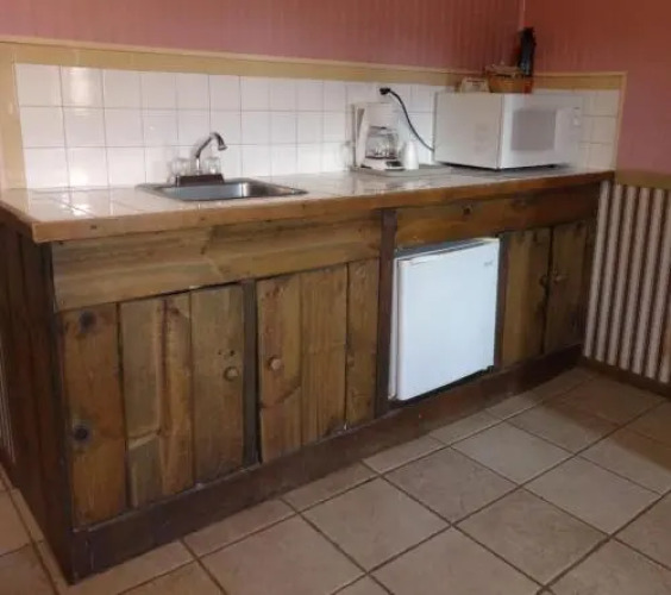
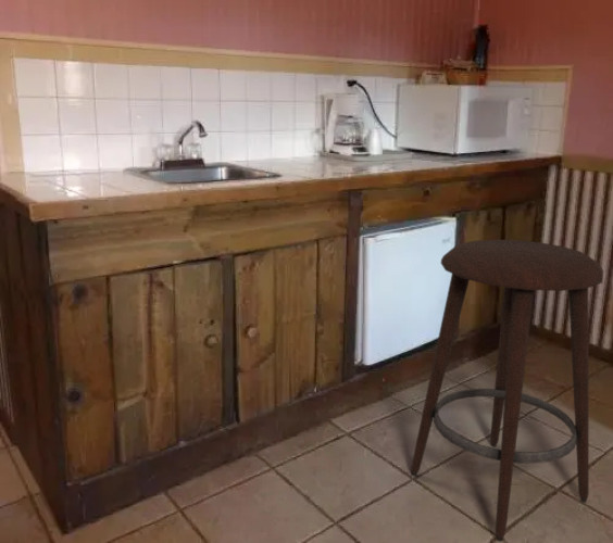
+ stool (508, 376)
